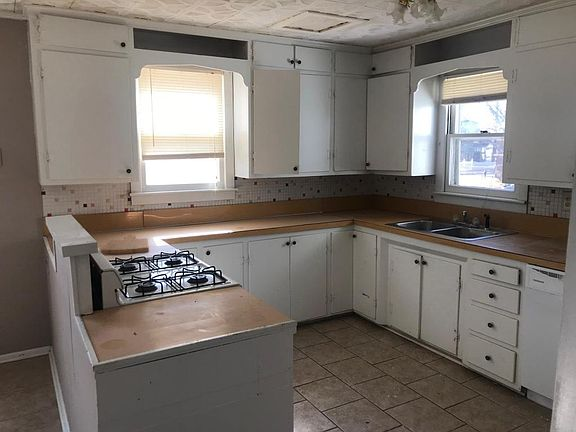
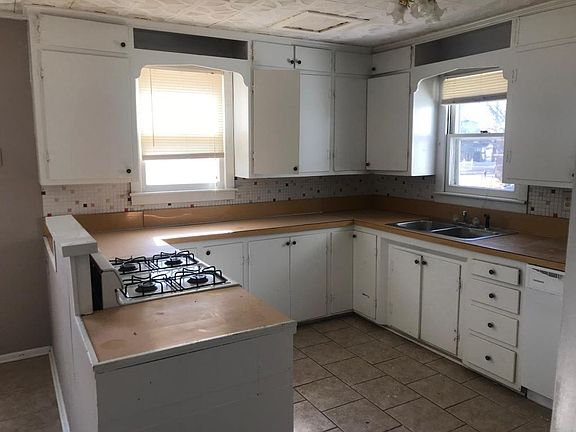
- cutting board (127, 244)
